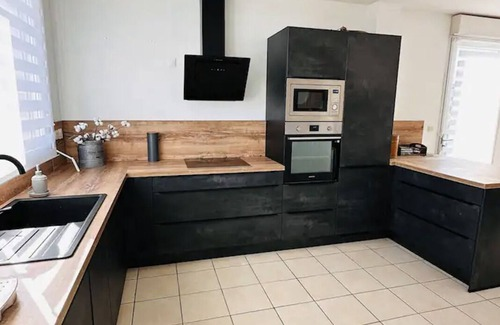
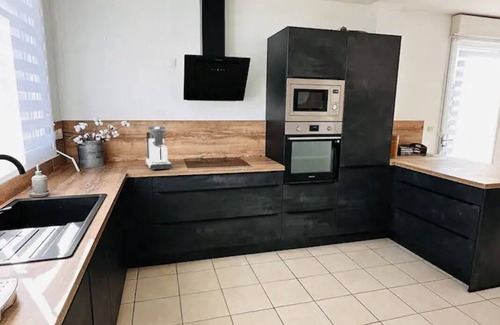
+ coffee maker (157, 147)
